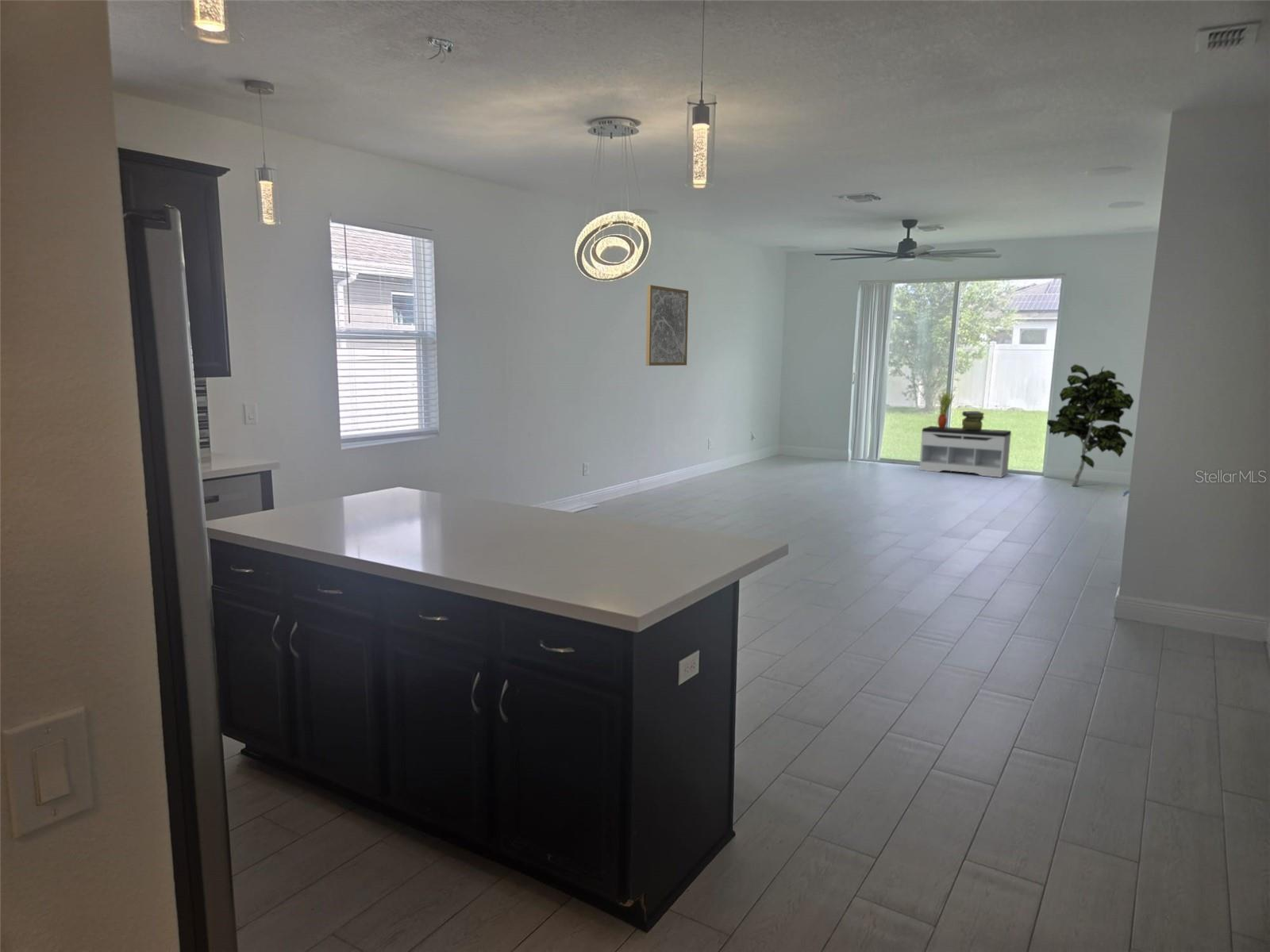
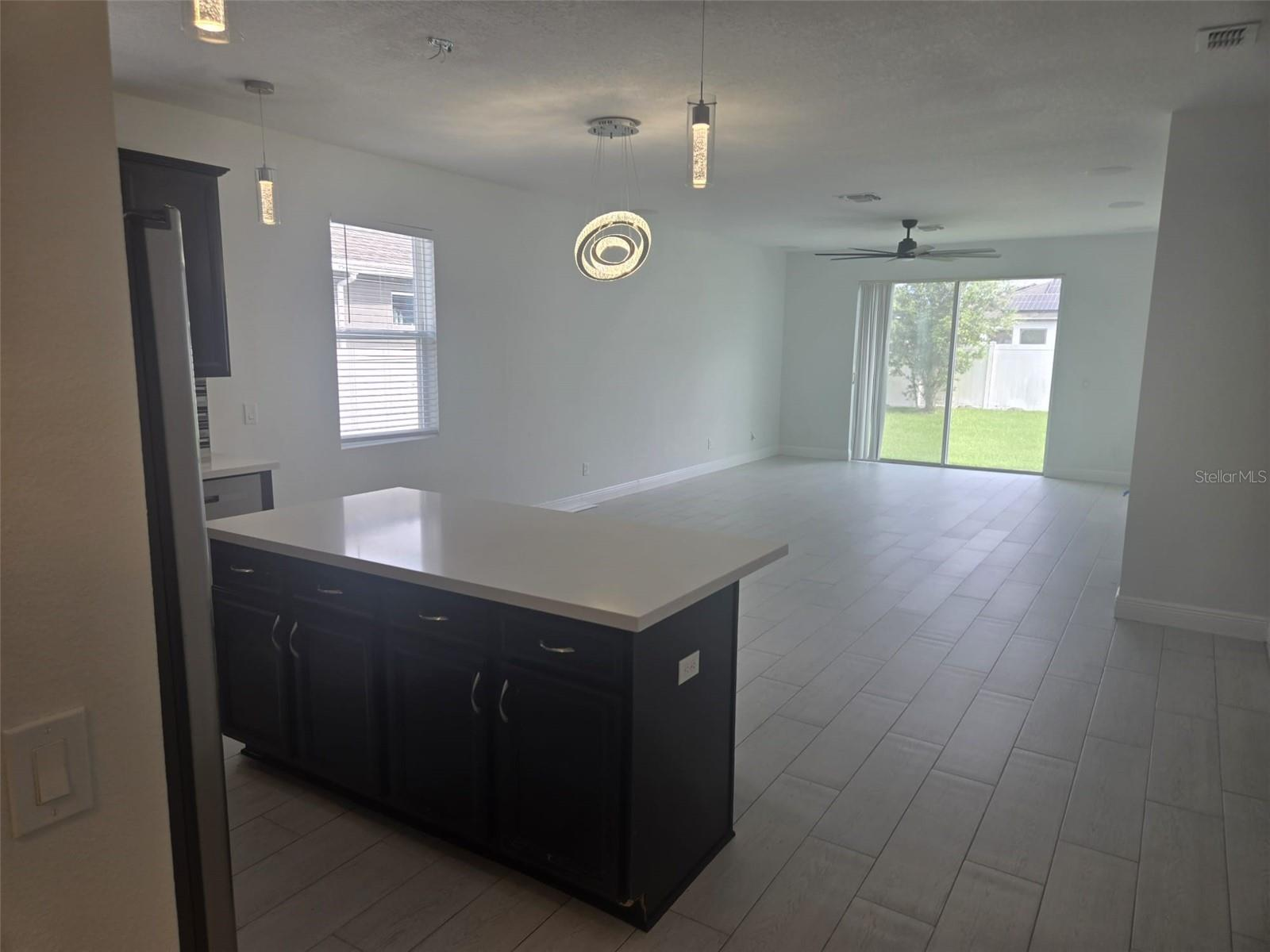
- bench (964, 450)
- potted plant (945, 408)
- indoor plant (1089, 426)
- stack of books (972, 420)
- wall art (668, 327)
